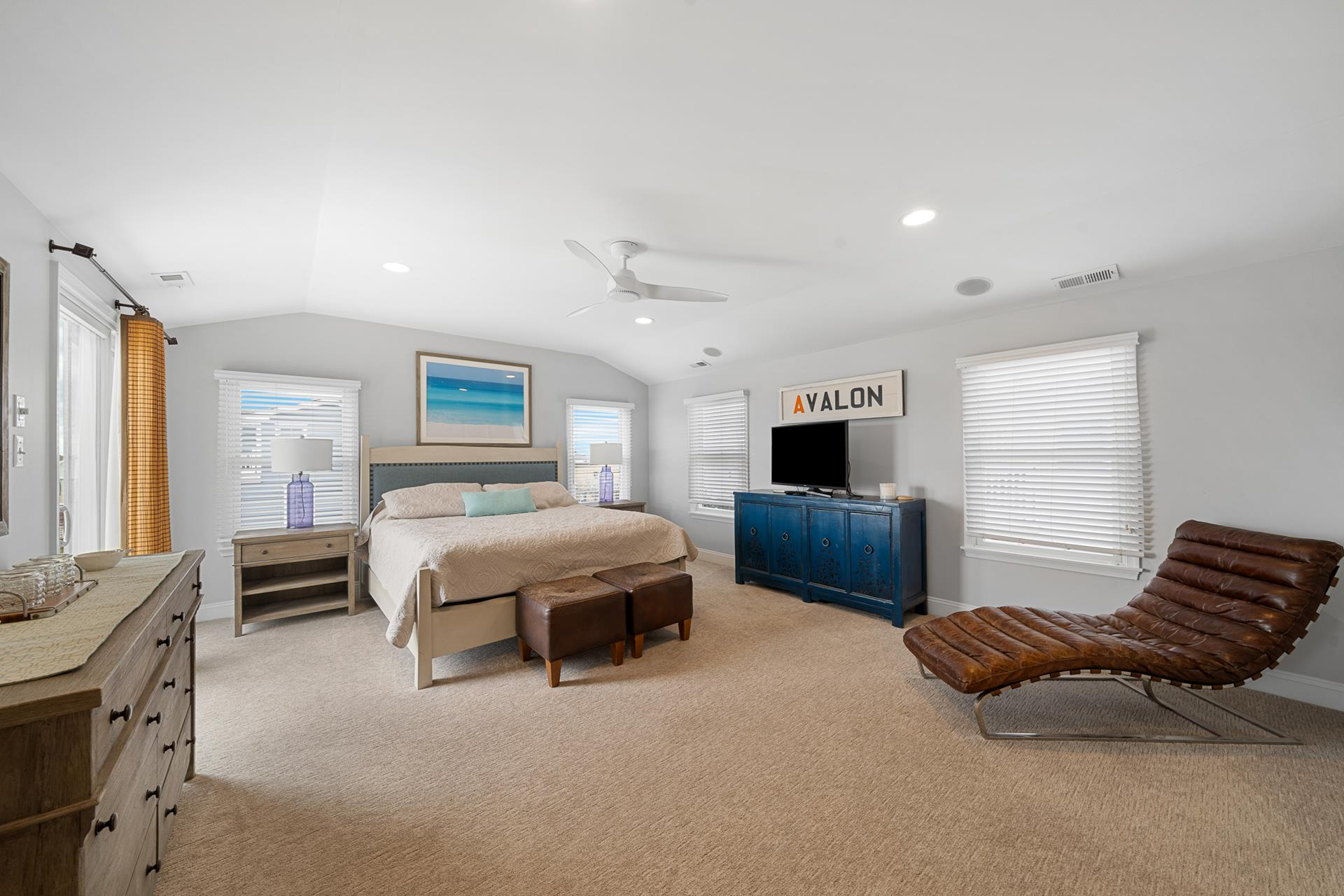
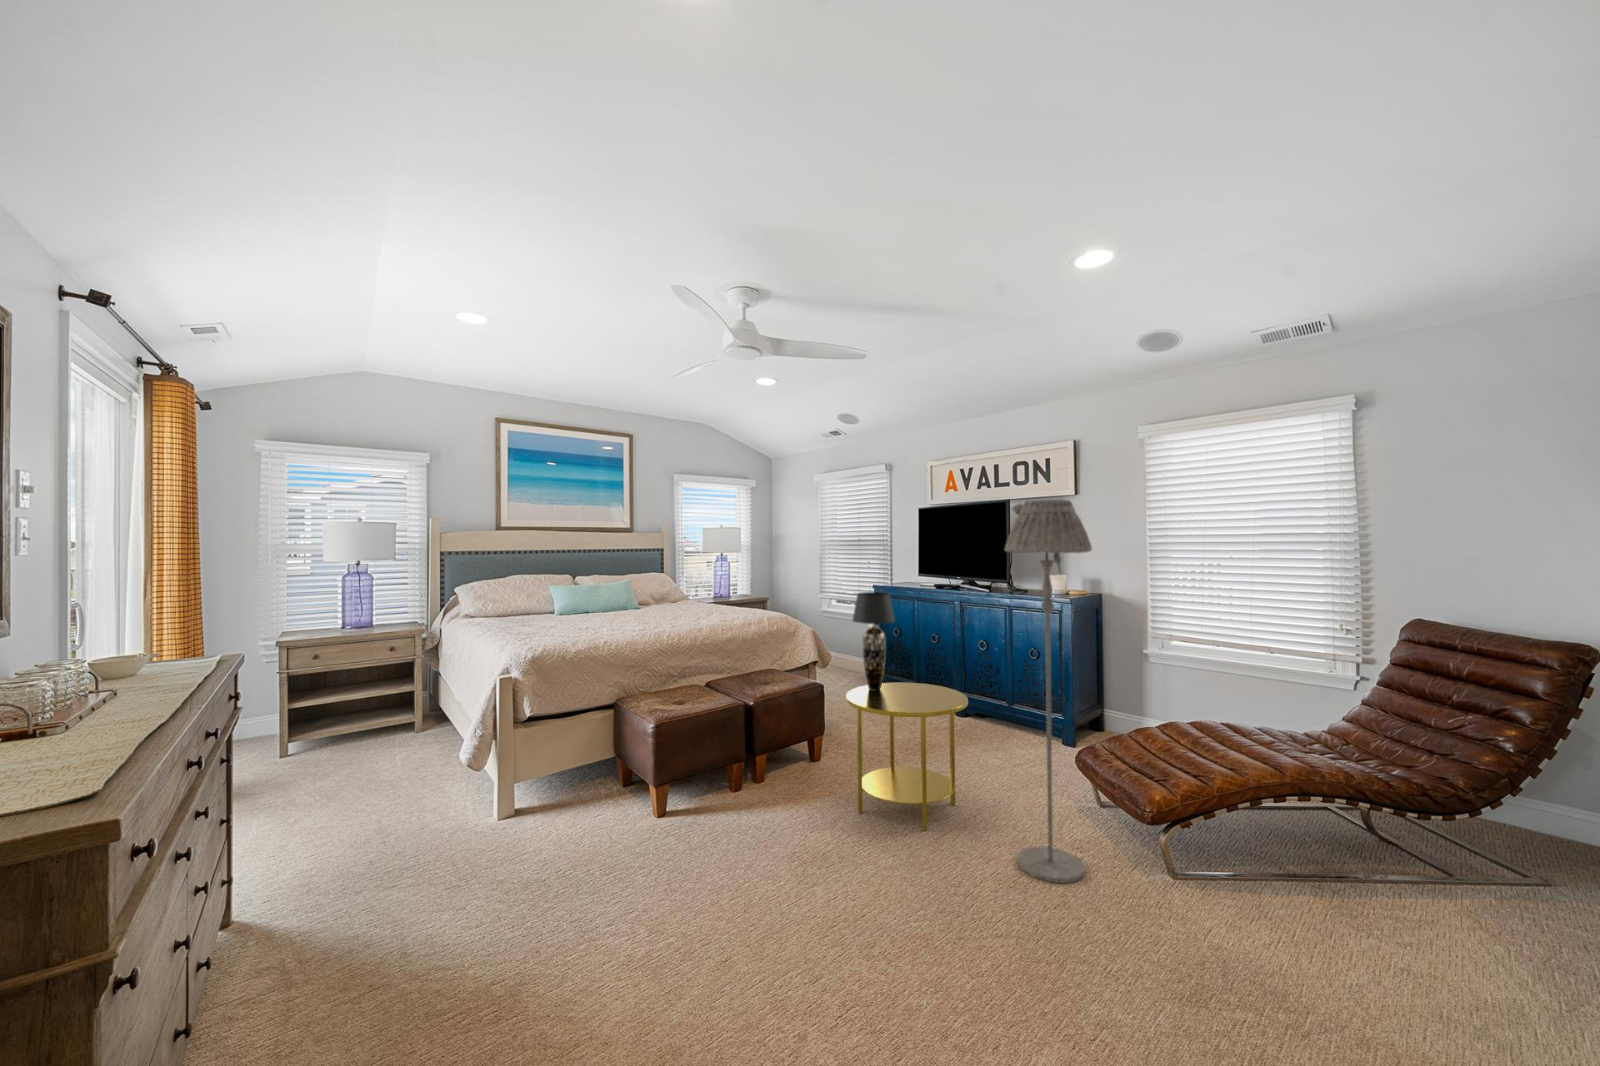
+ table lamp (874, 640)
+ side table (893, 751)
+ floor lamp (1049, 682)
